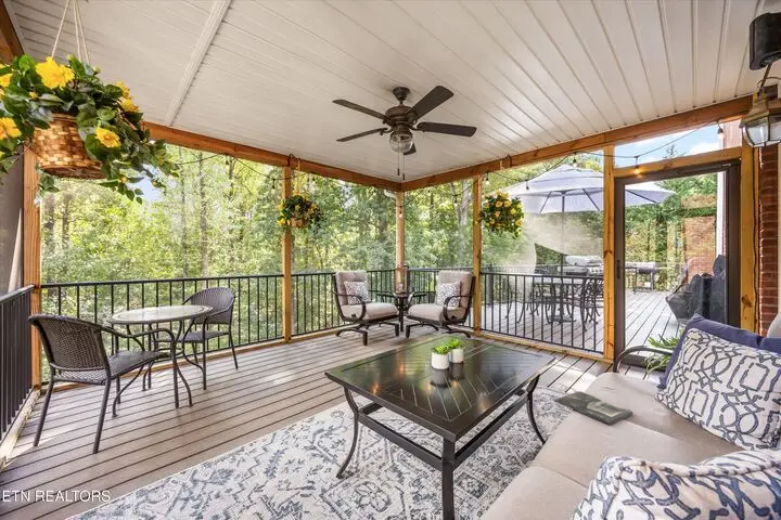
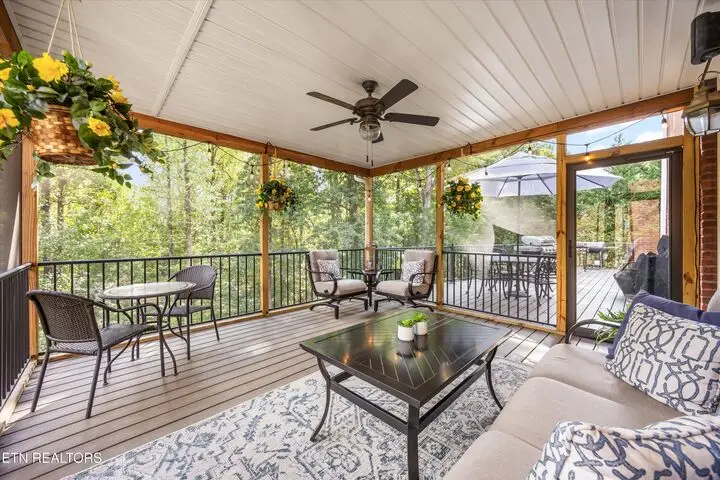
- magazine (591, 405)
